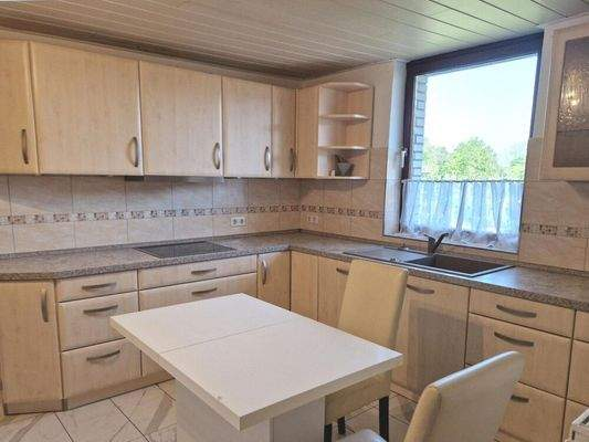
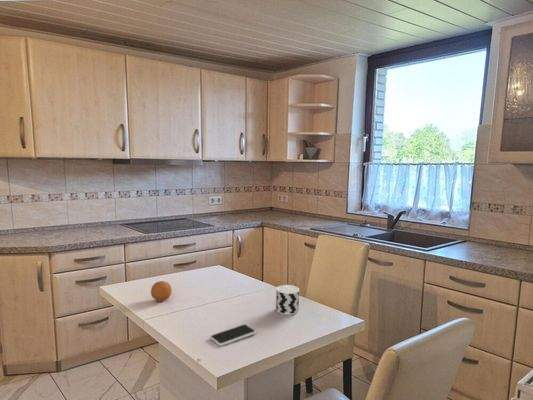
+ fruit (161, 291)
+ cup (289, 298)
+ smartphone (233, 334)
